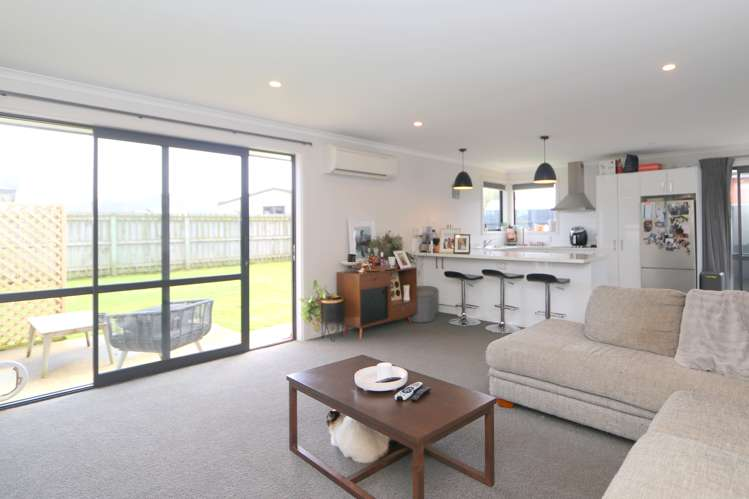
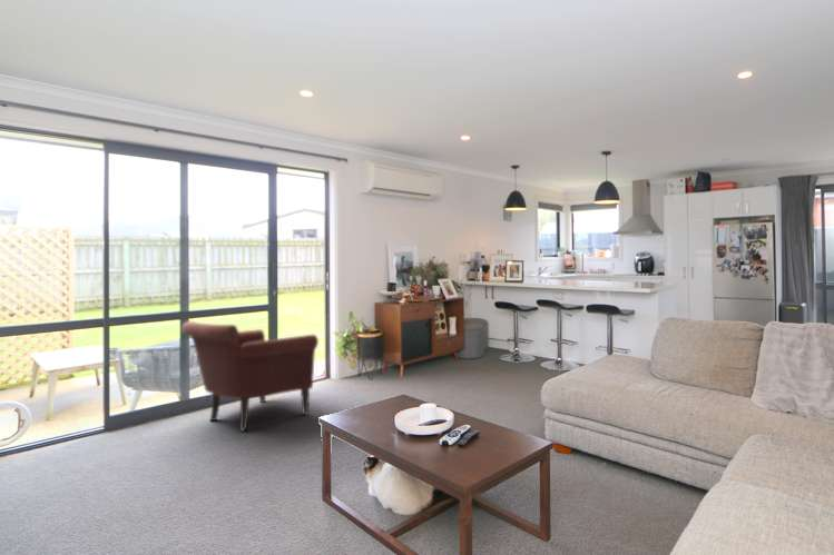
+ leather (246, 369)
